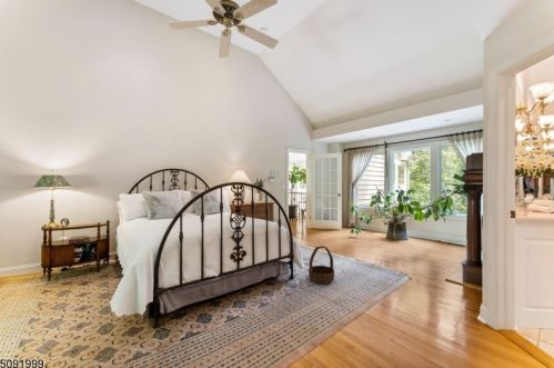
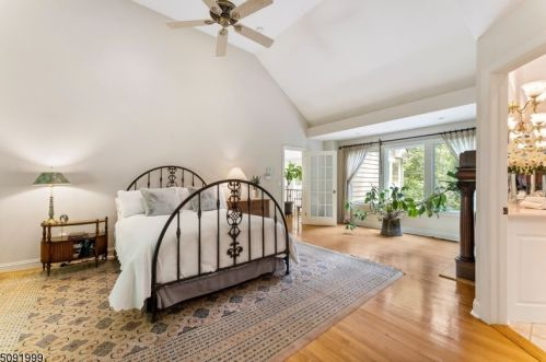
- basket (321, 266)
